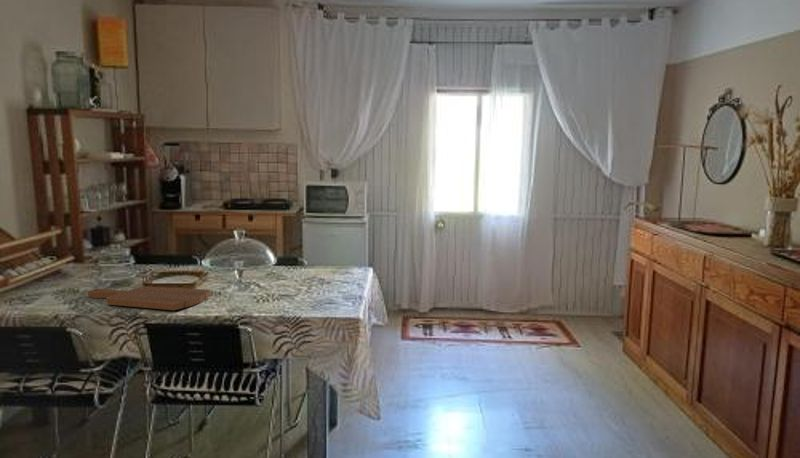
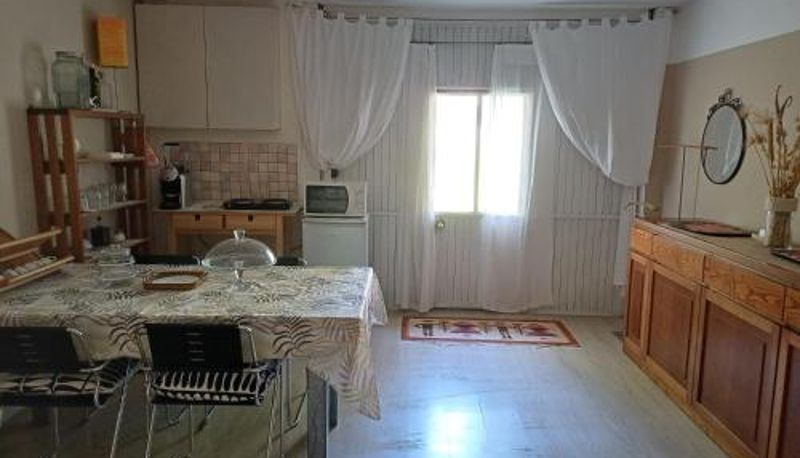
- cutting board (153, 296)
